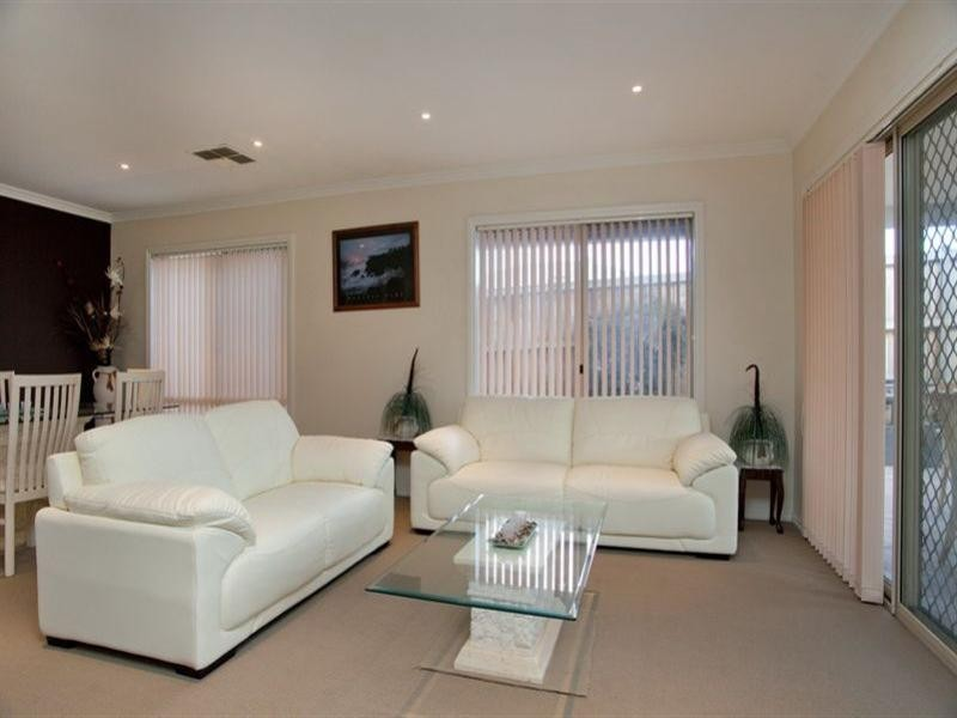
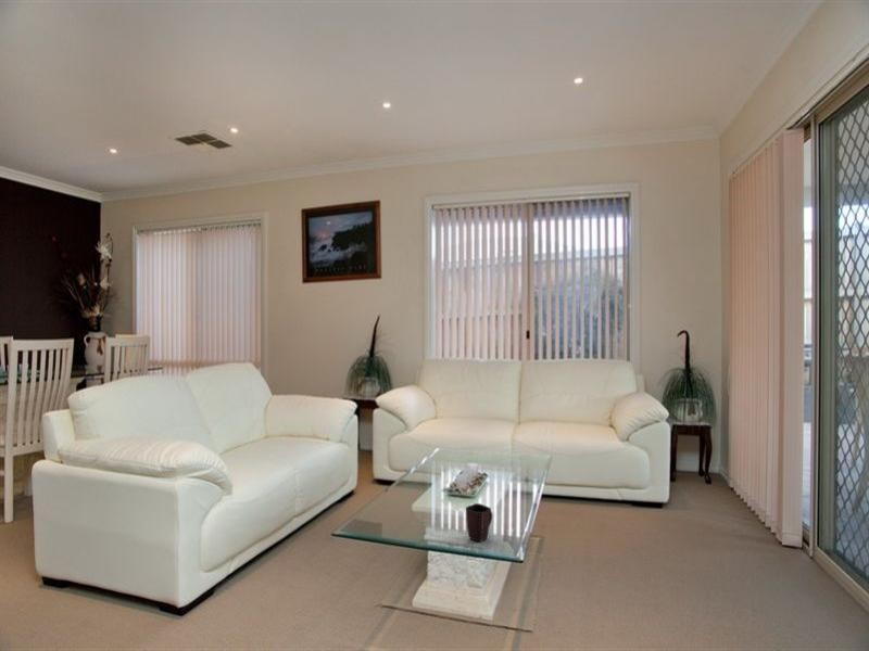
+ mug (479, 521)
